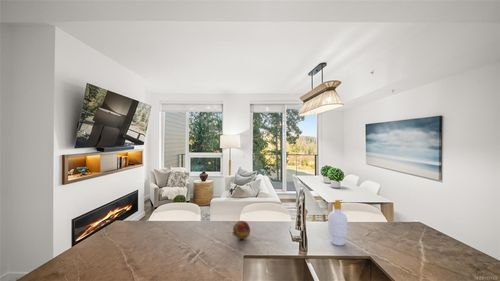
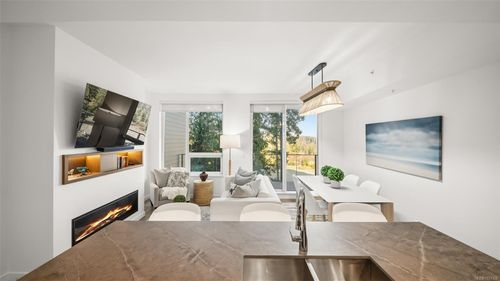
- fruit (240, 230)
- soap bottle (337, 221)
